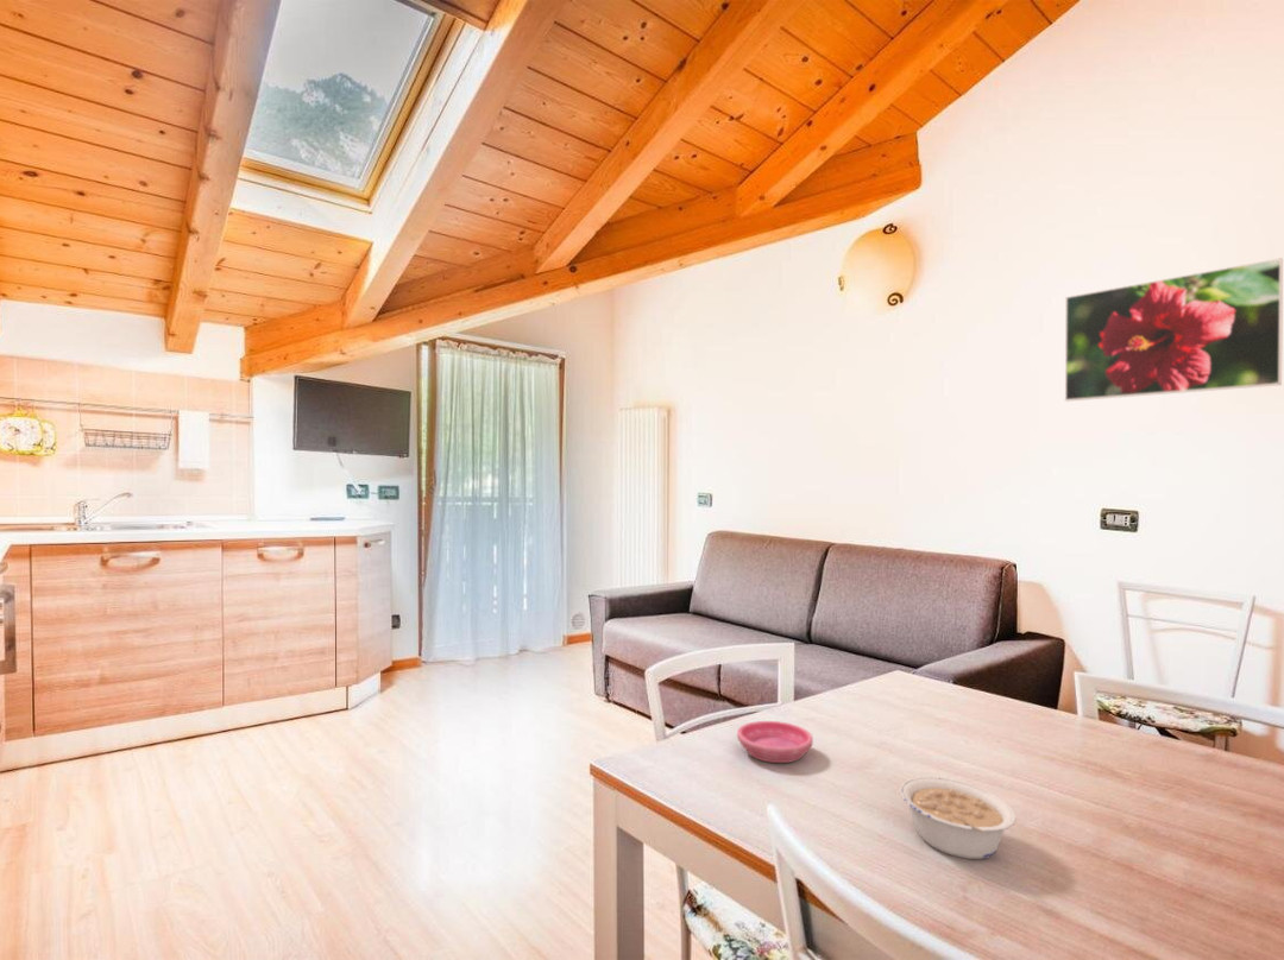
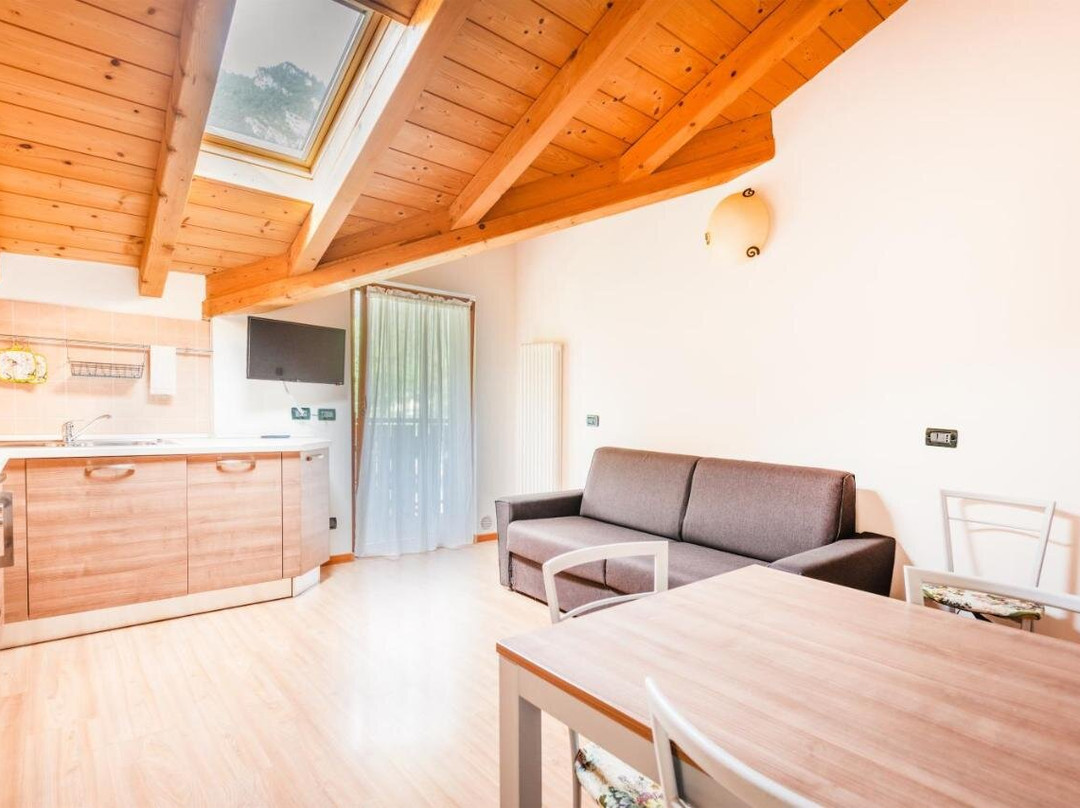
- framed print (1163, 336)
- saucer (774, 741)
- legume (958, 817)
